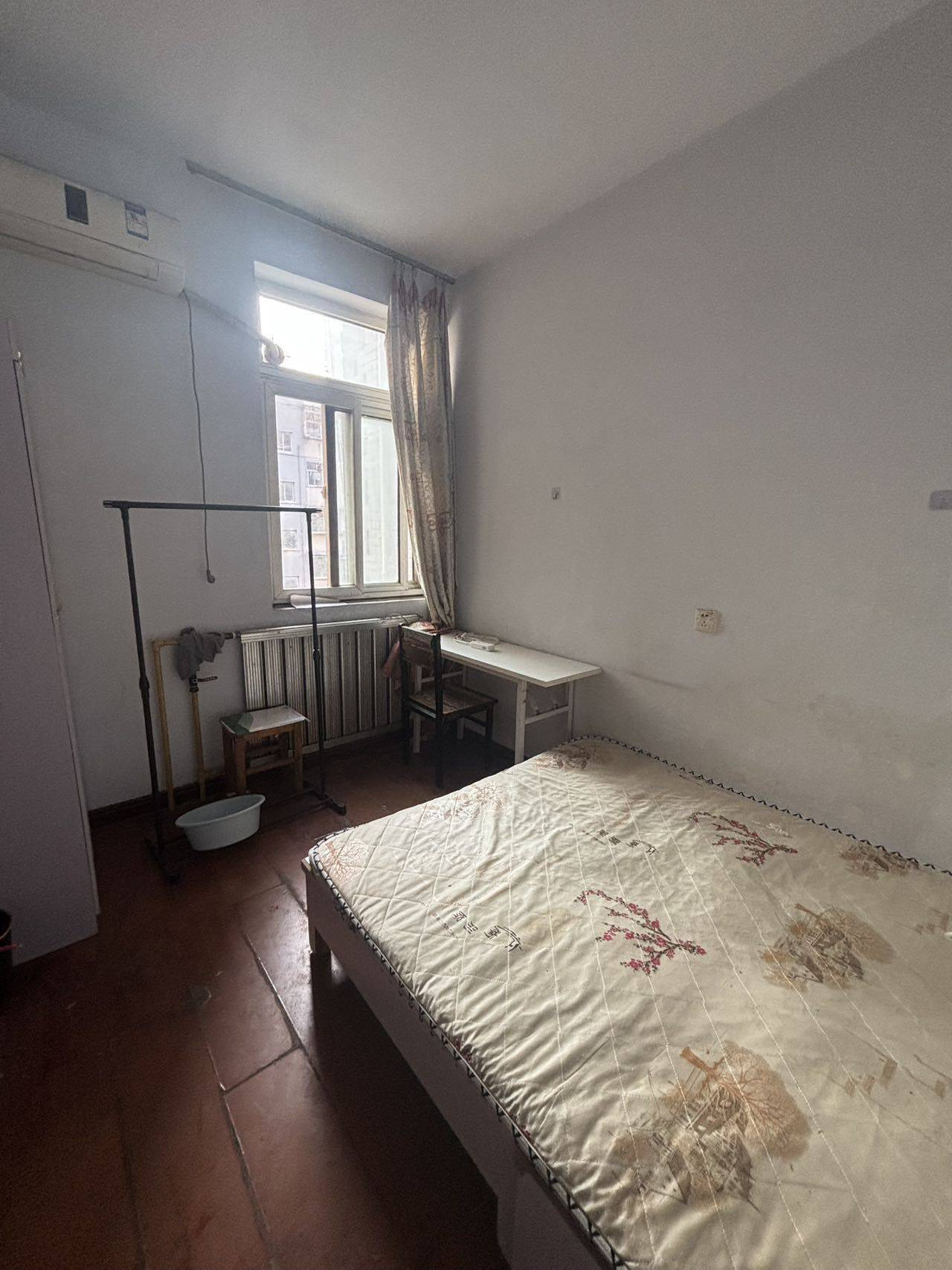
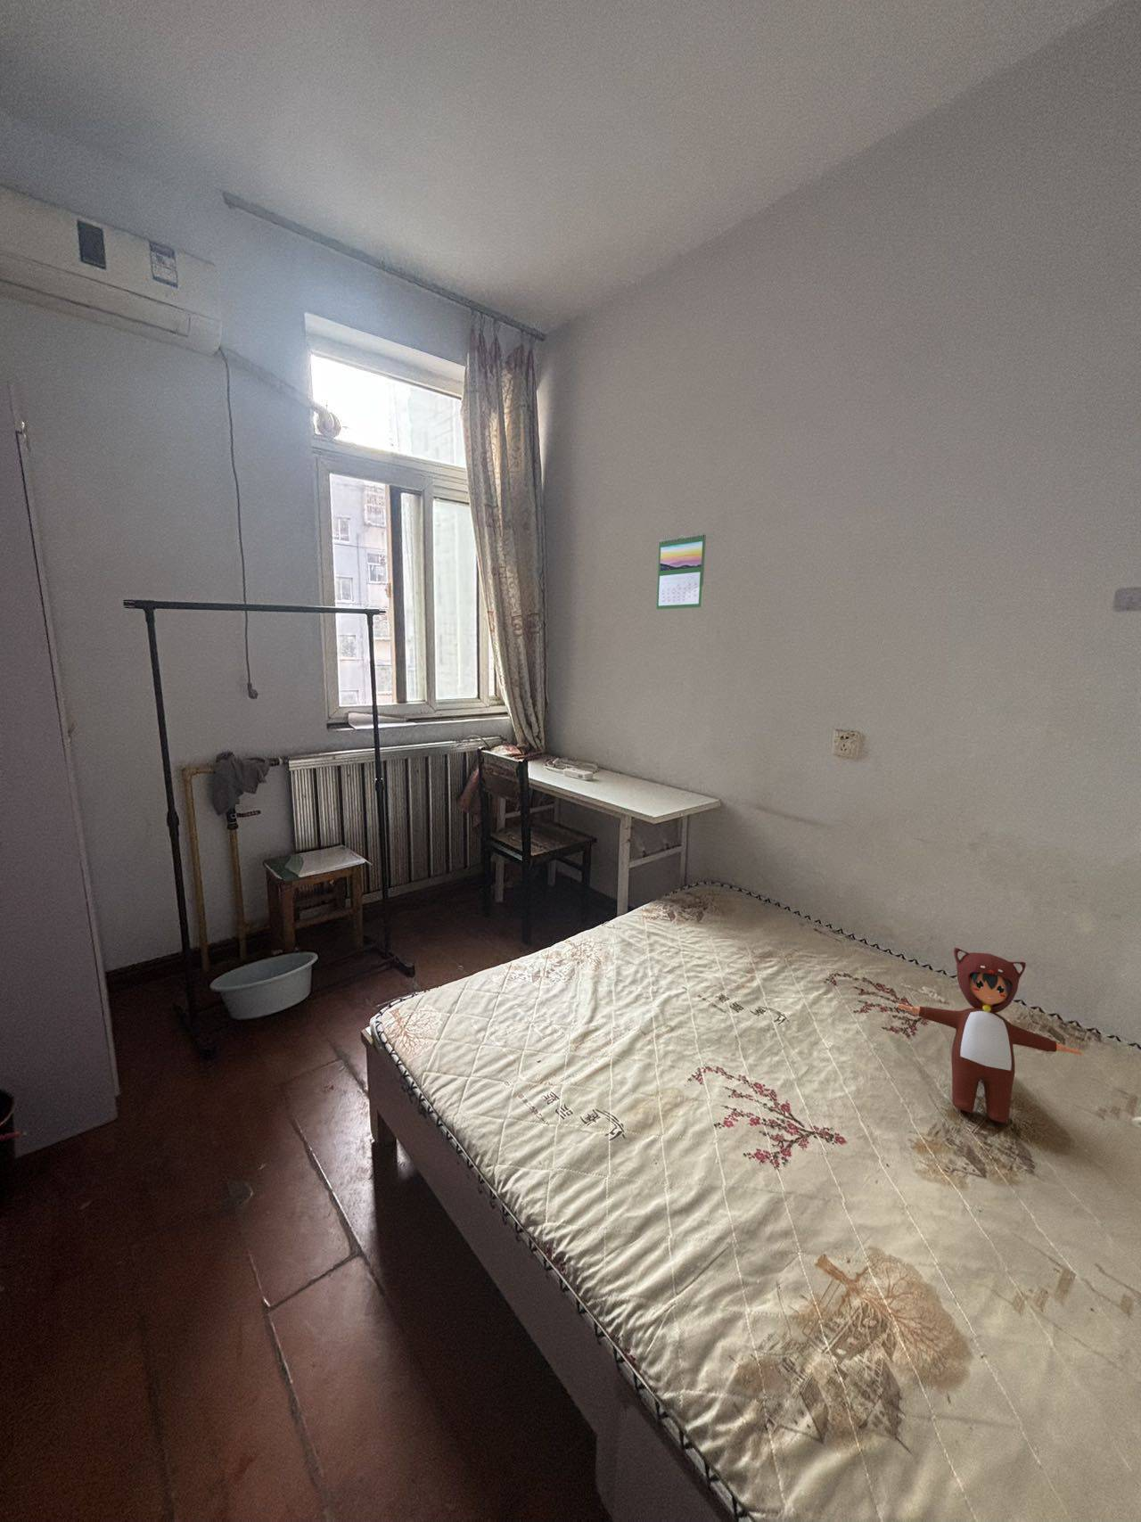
+ calendar (680, 572)
+ toy figure (983, 1028)
